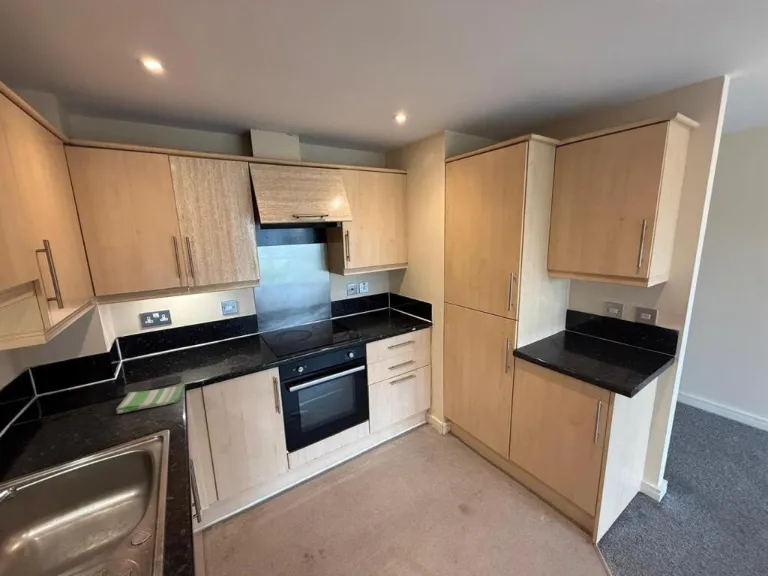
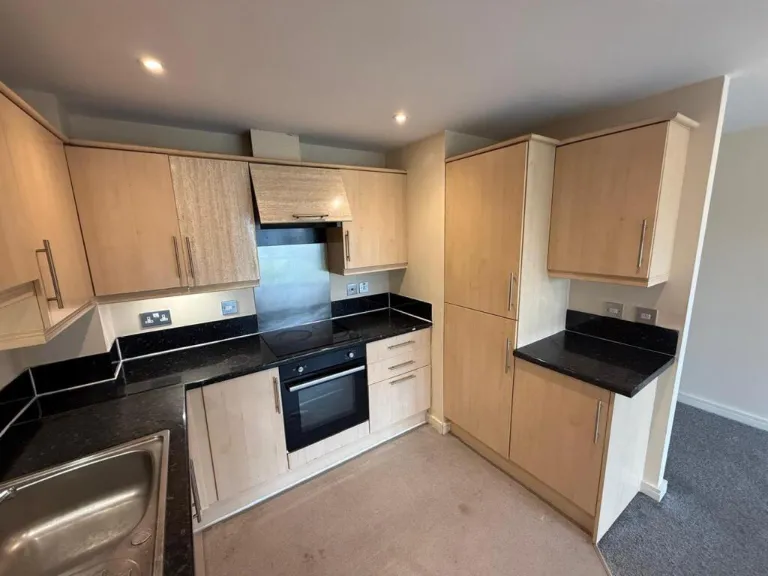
- dish towel (152, 397)
